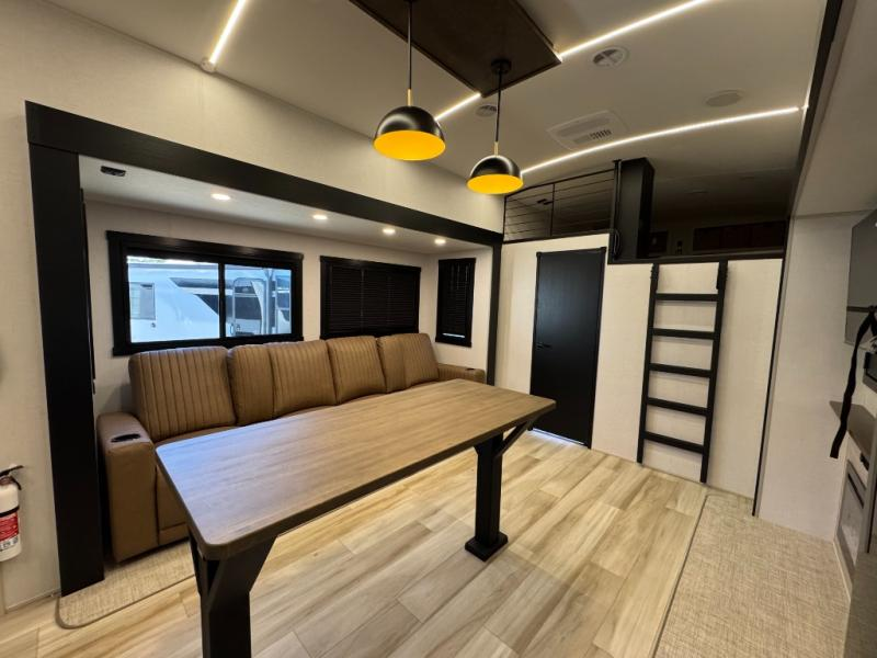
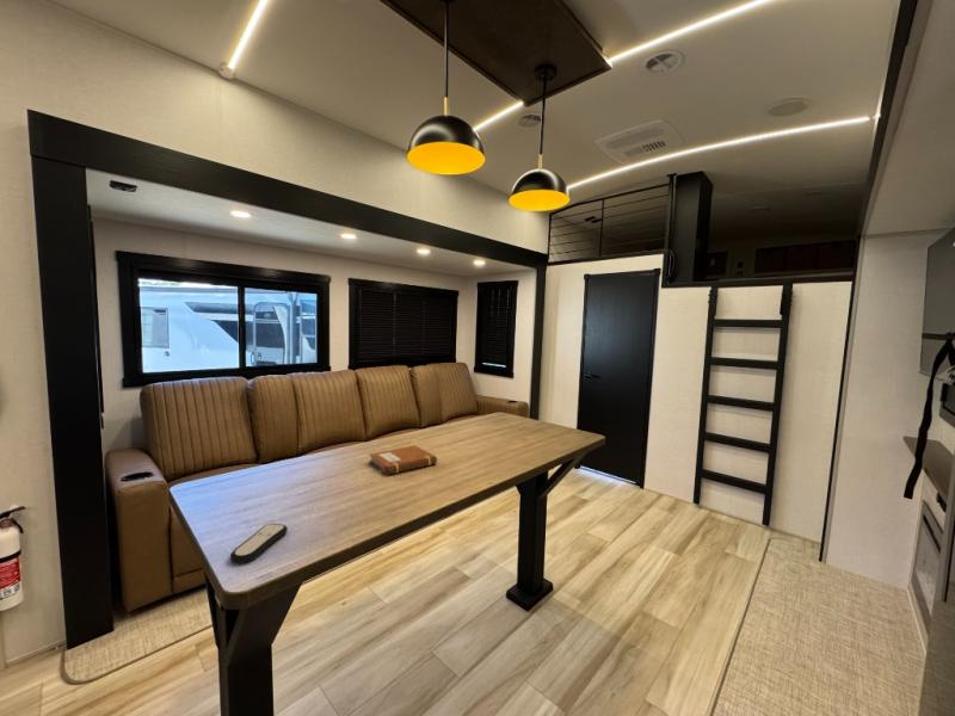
+ remote control (259, 541)
+ notebook (401, 459)
